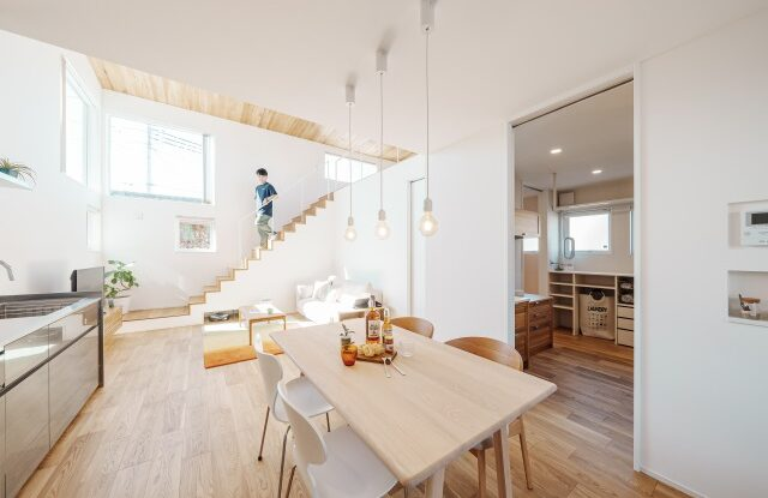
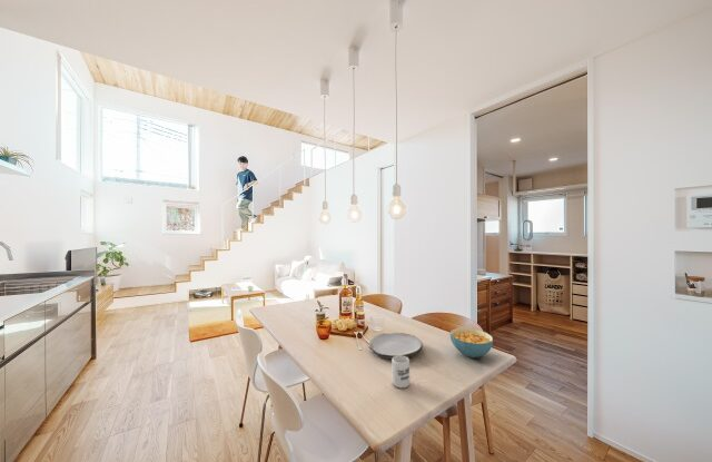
+ cereal bowl (471, 344)
+ cup (400, 371)
+ plate (395, 345)
